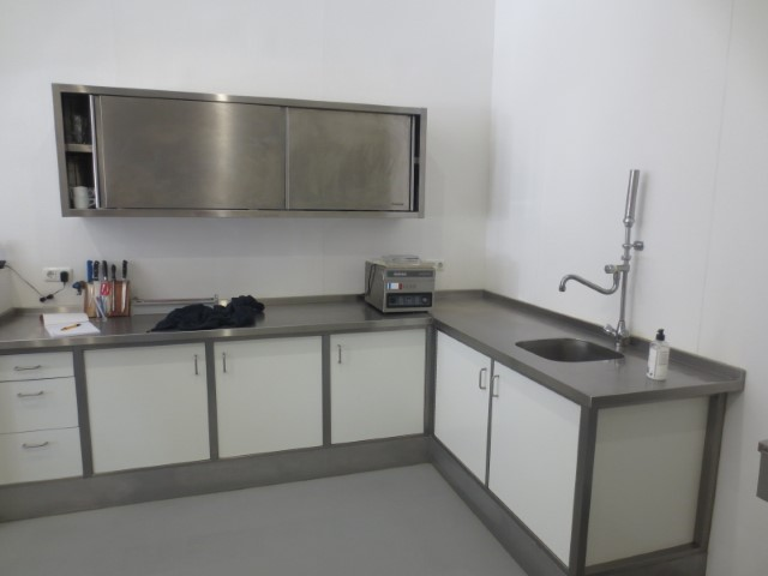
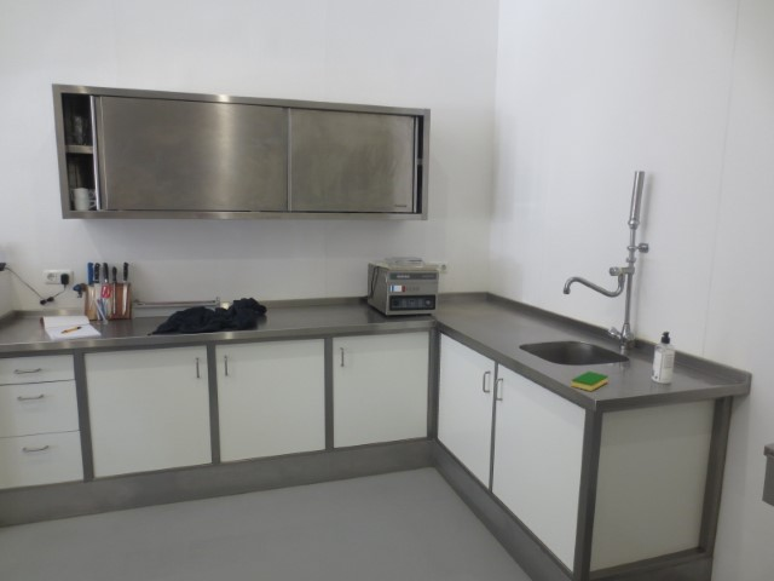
+ dish sponge (589, 380)
